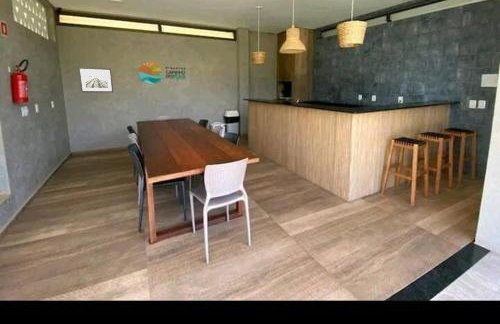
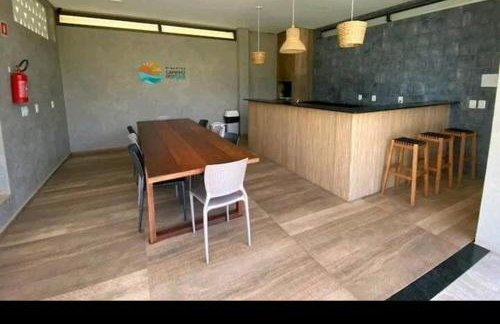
- wall art (96, 80)
